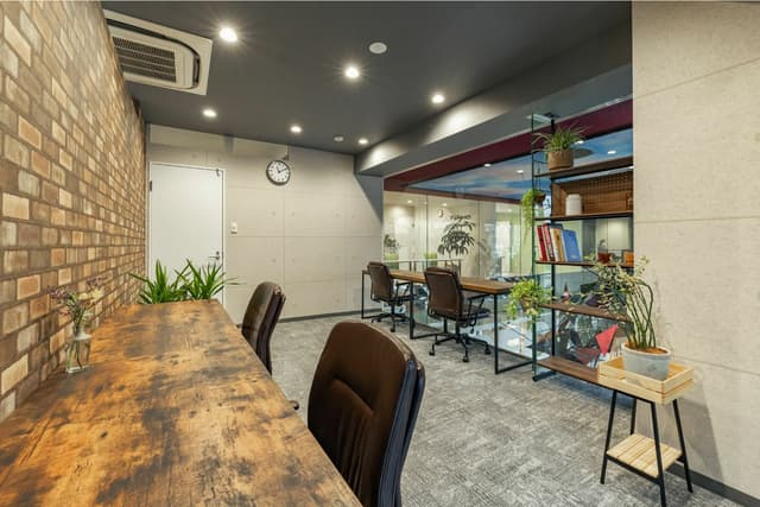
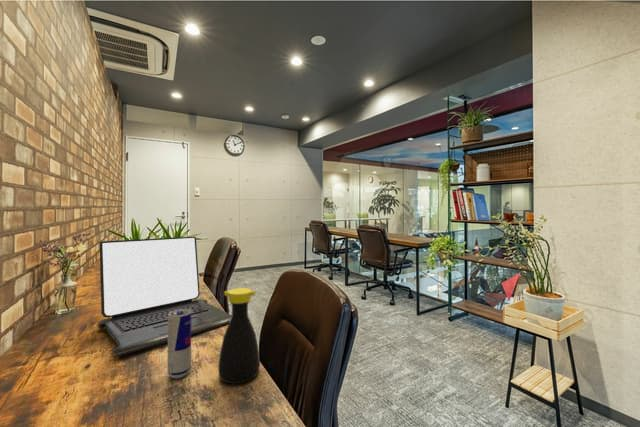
+ bottle (239, 332)
+ beverage can (179, 342)
+ laptop (168, 282)
